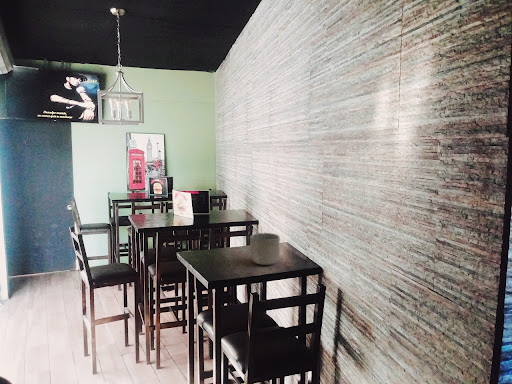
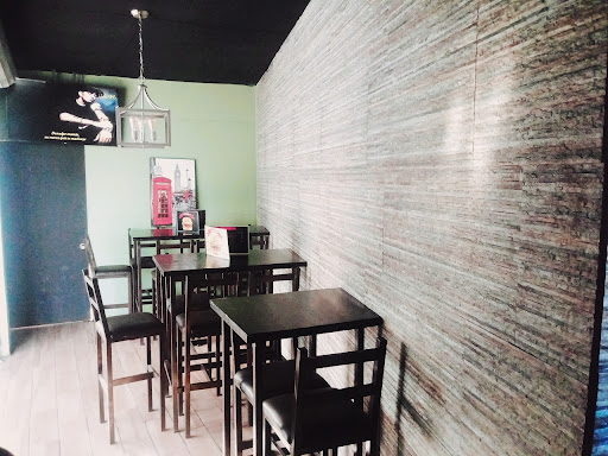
- bowl (264, 249)
